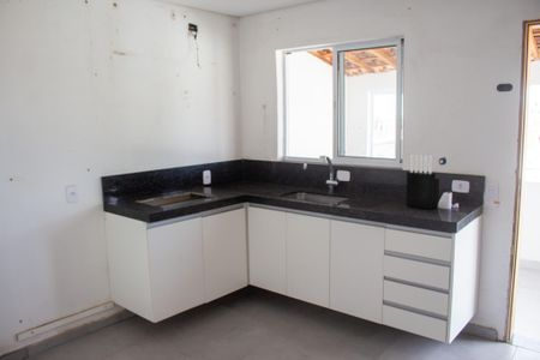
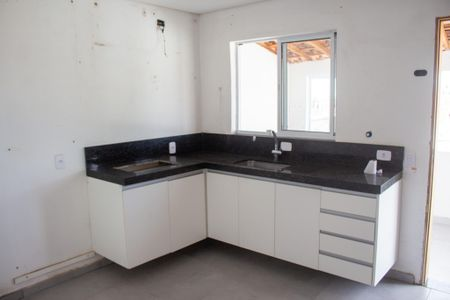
- knife block (424, 180)
